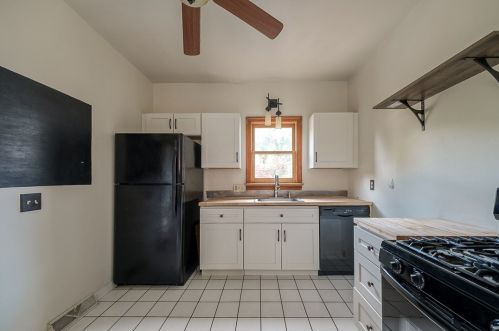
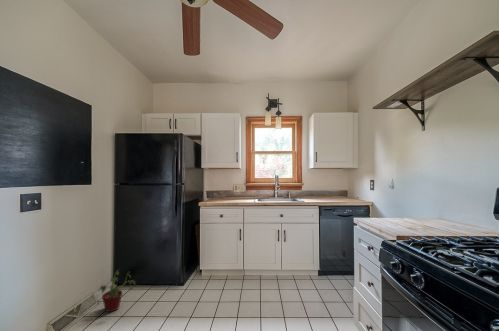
+ potted plant (118, 289)
